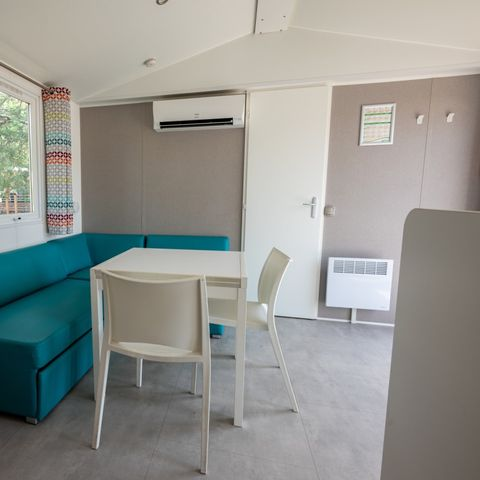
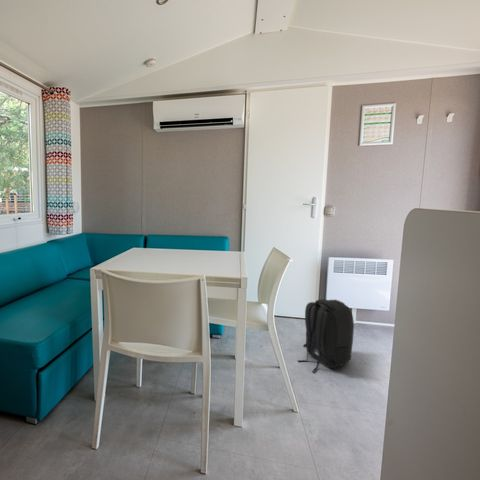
+ backpack (326, 330)
